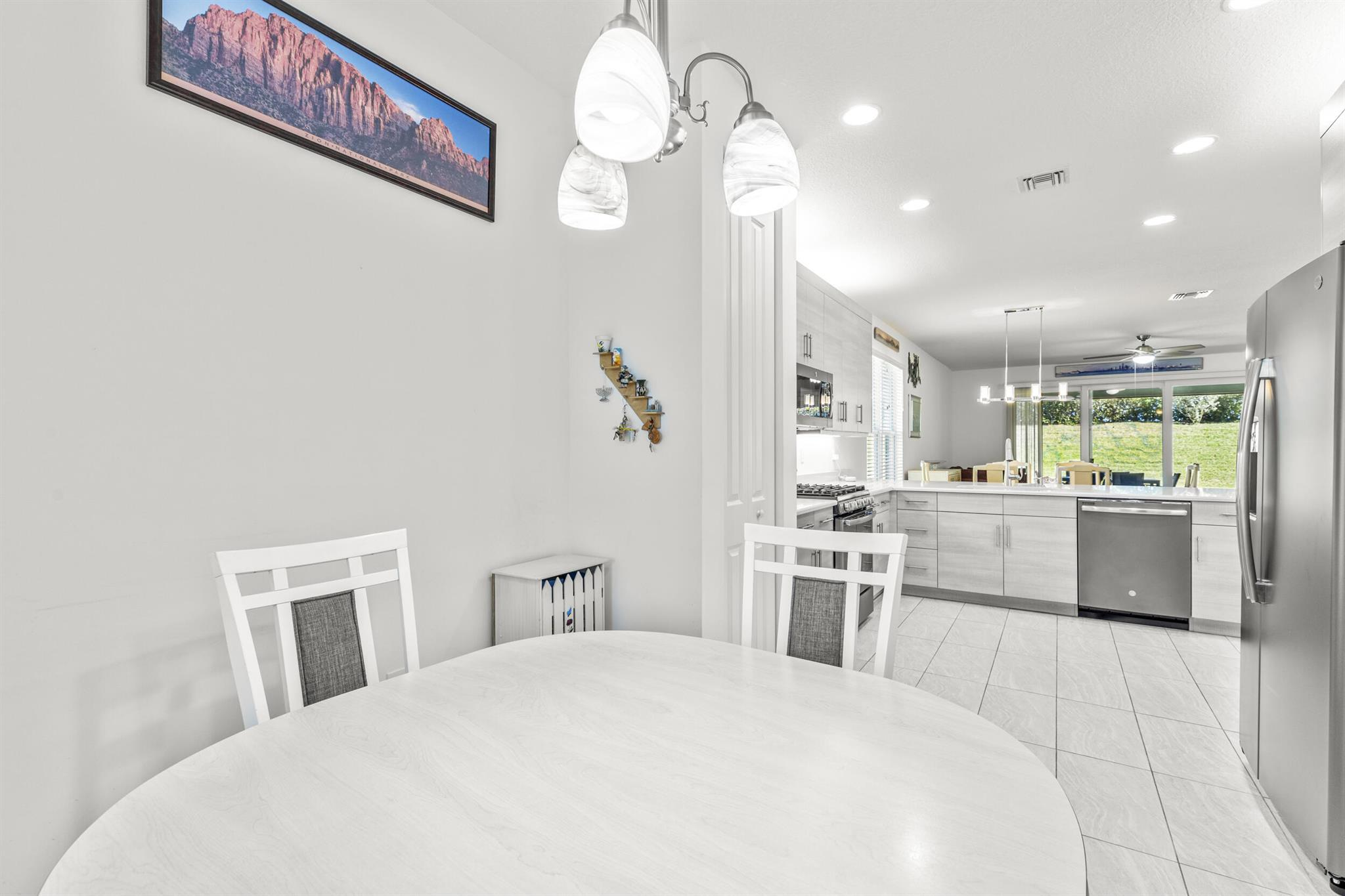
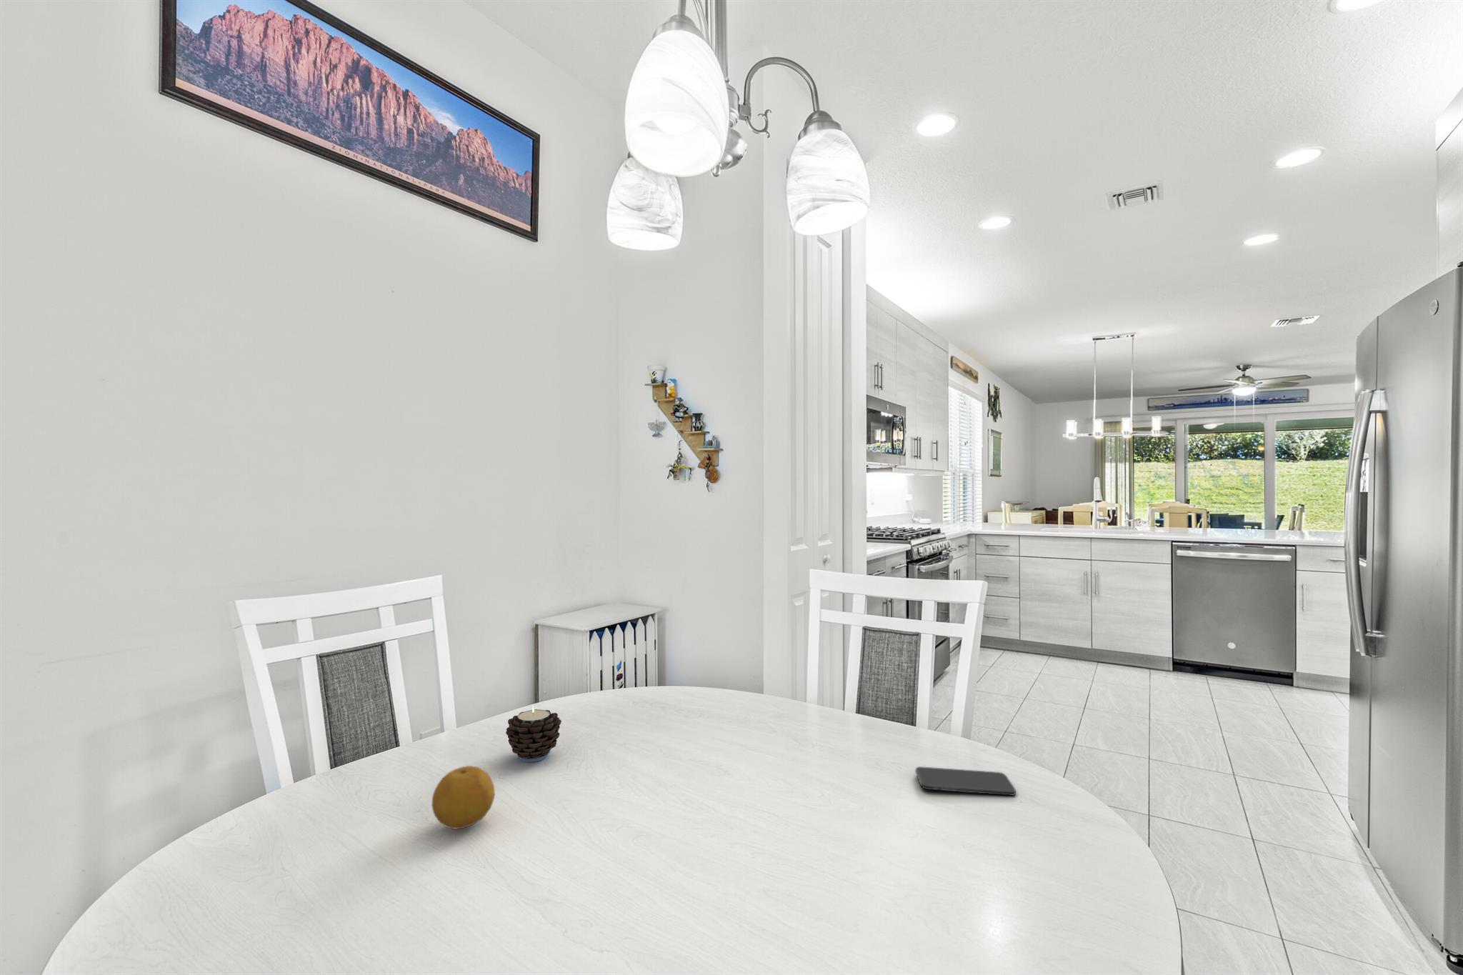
+ candle (534, 731)
+ smartphone (964, 780)
+ fruit (463, 798)
